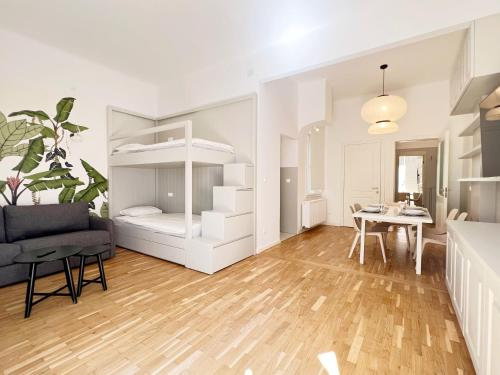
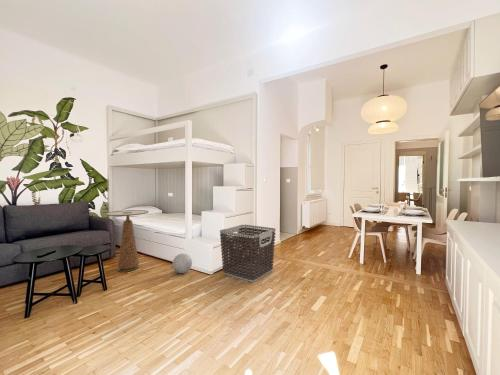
+ side table (128, 240)
+ clothes hamper (248, 251)
+ ball (182, 263)
